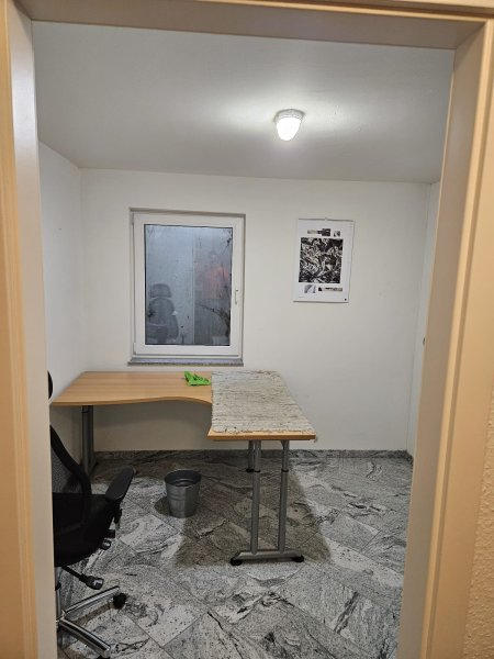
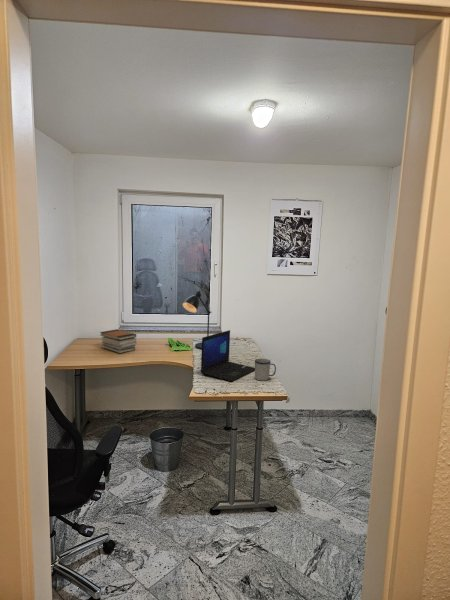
+ laptop (228, 354)
+ desk lamp (208, 320)
+ mug (263, 369)
+ book stack (118, 341)
